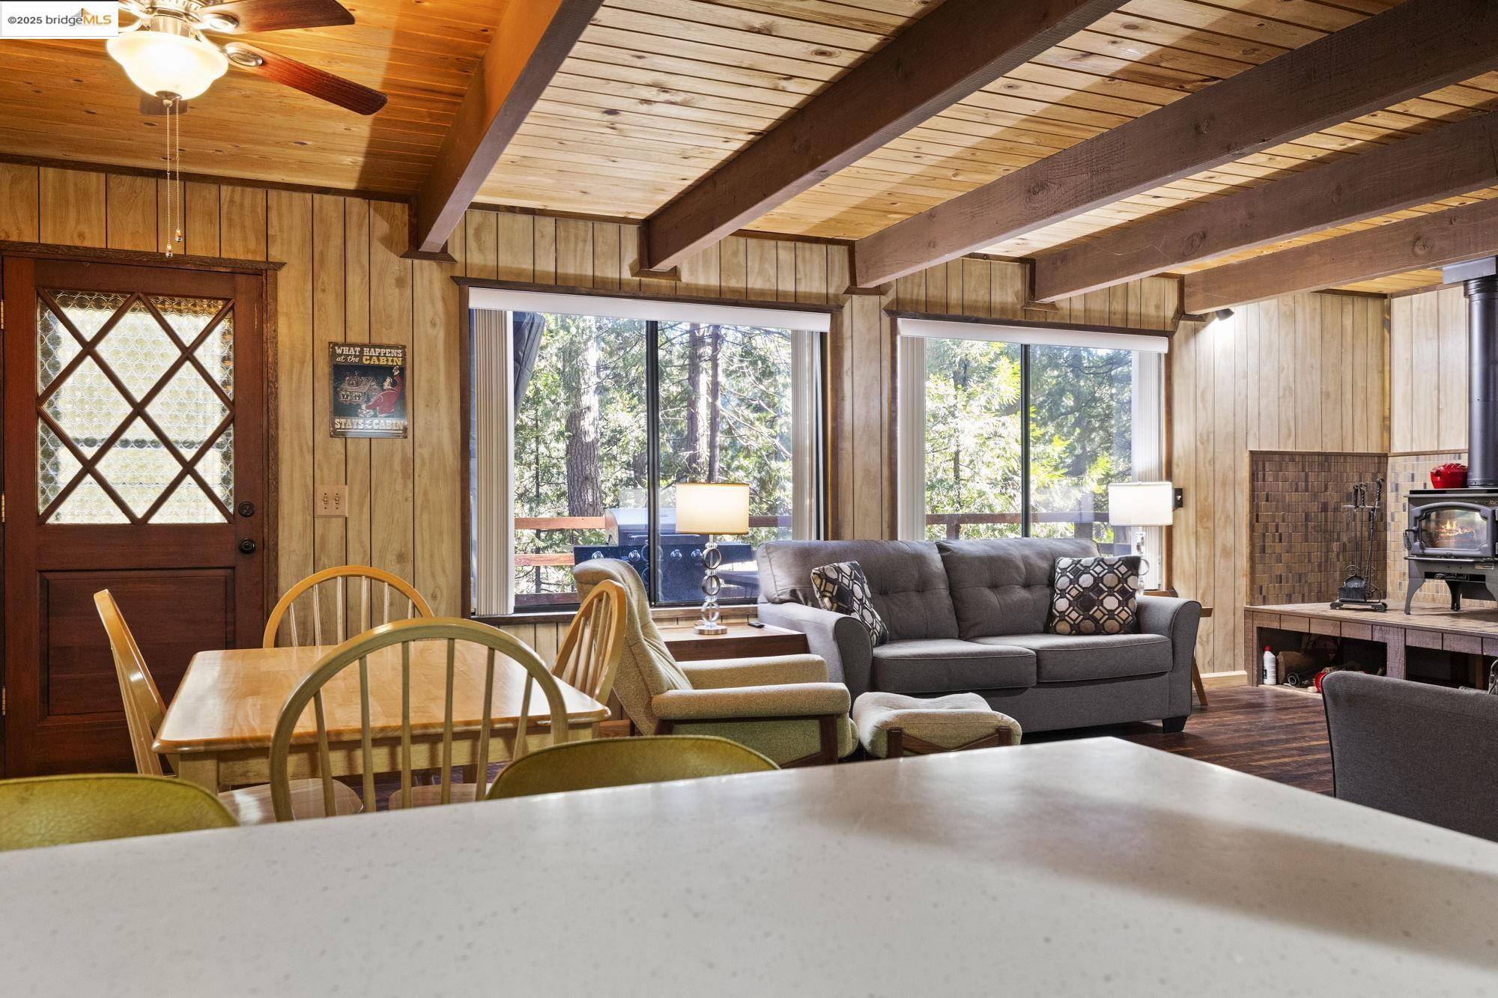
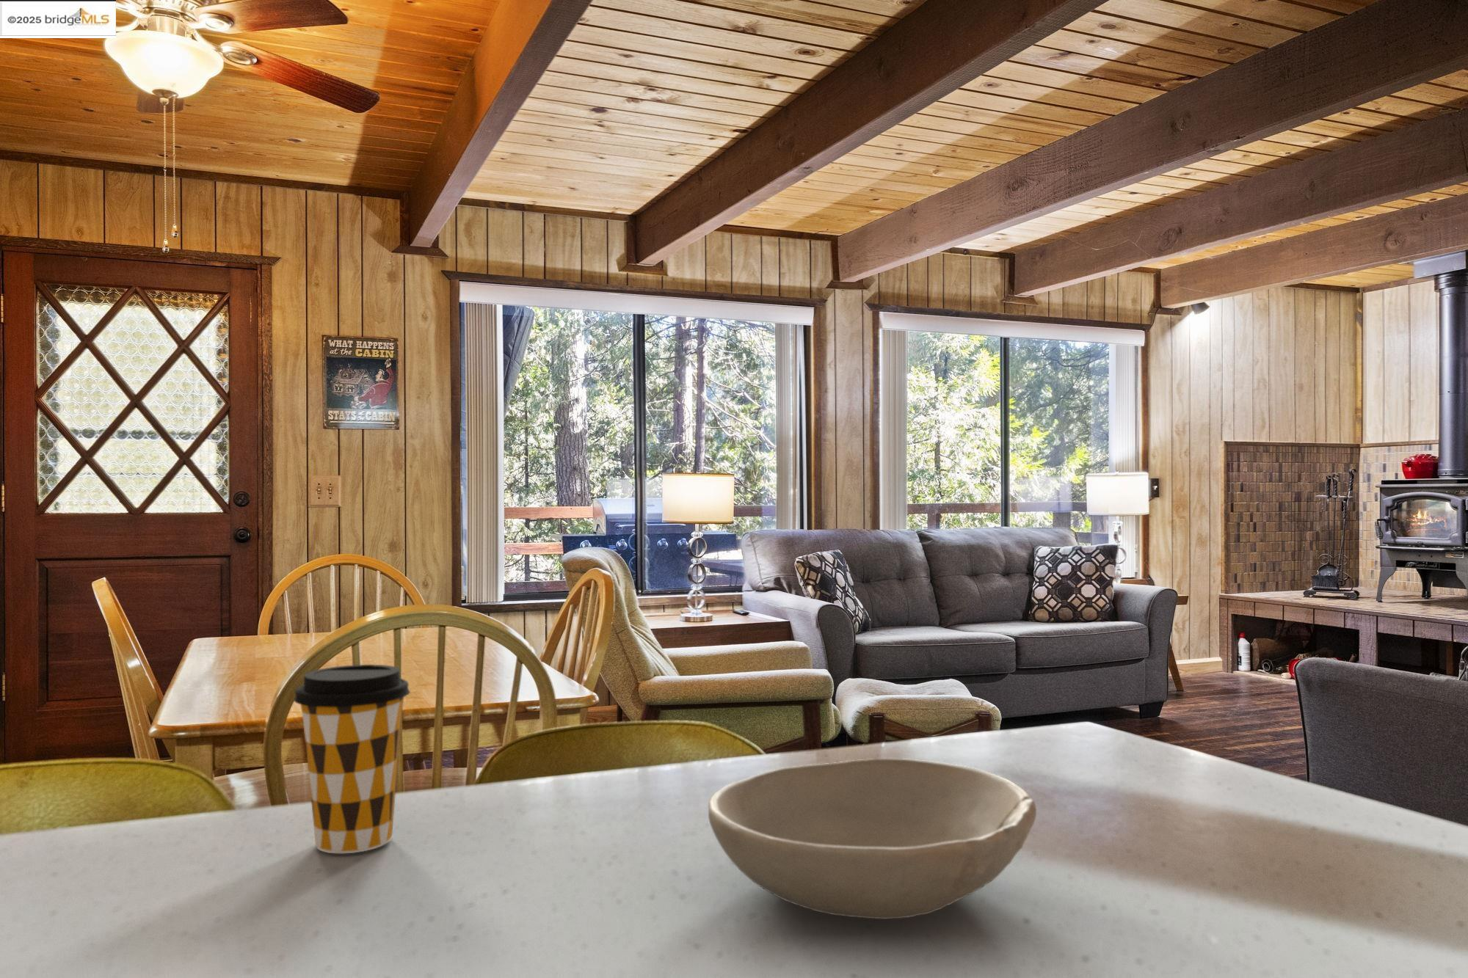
+ coffee cup (353, 756)
+ bowl (868, 840)
